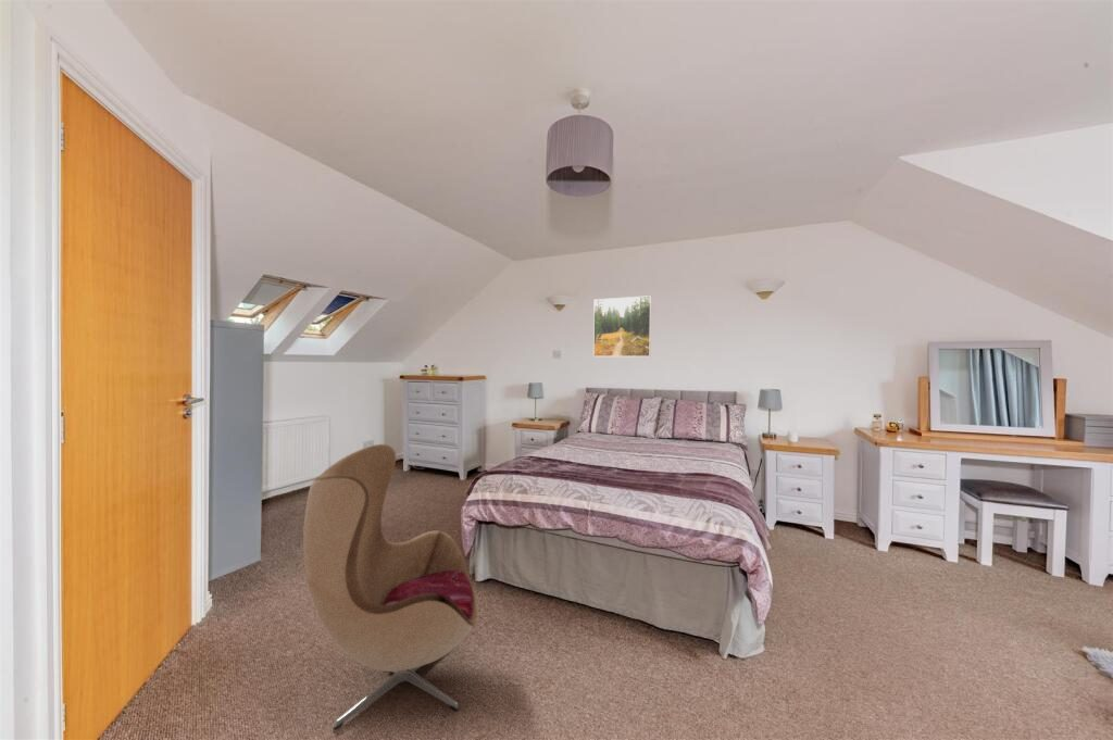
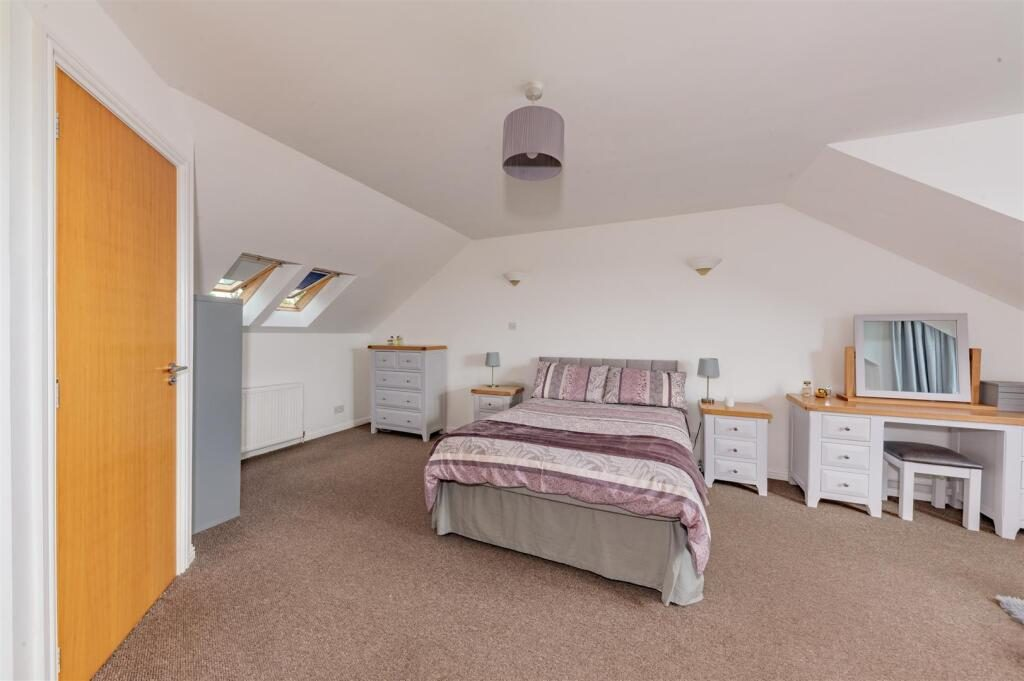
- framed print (621, 327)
- armchair (396, 567)
